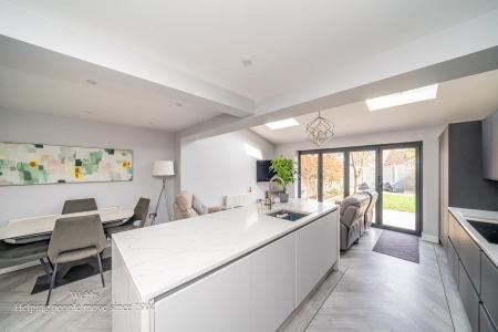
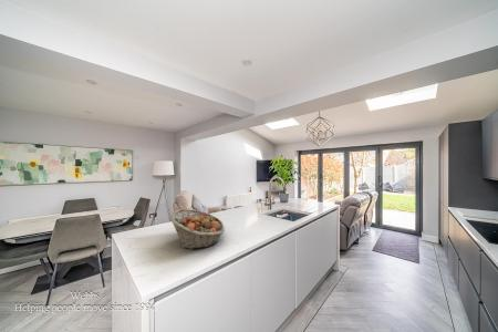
+ fruit basket (198, 226)
